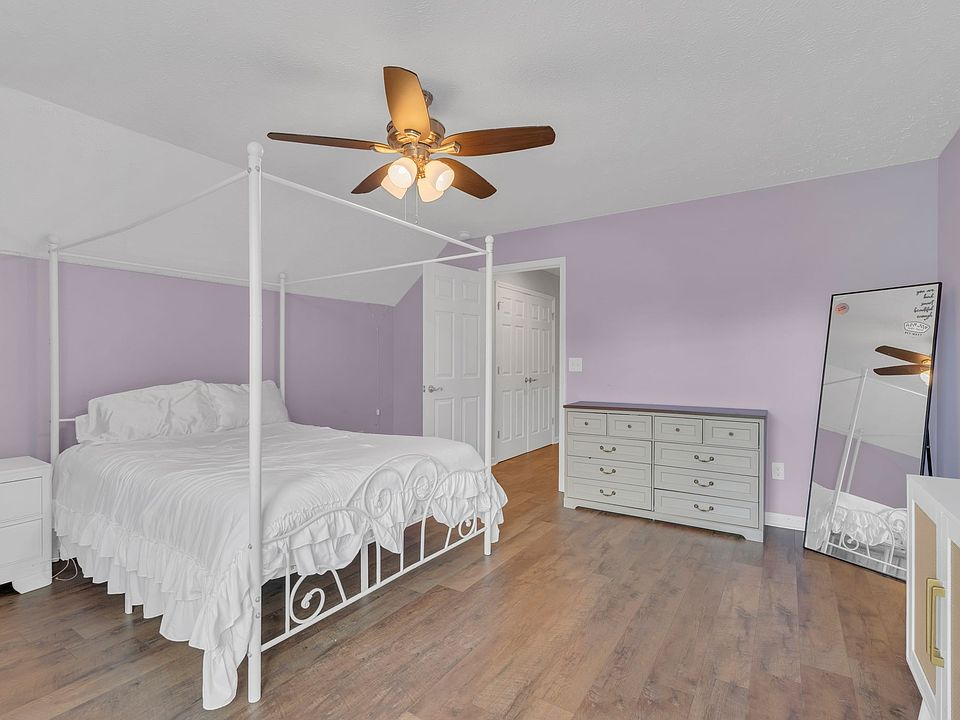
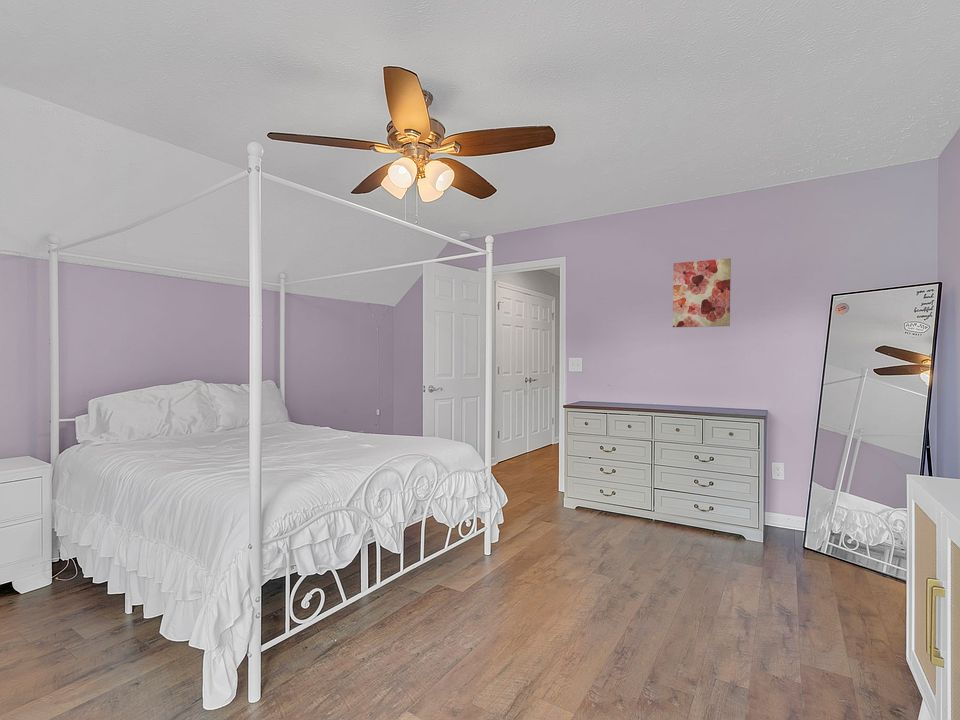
+ wall art (700, 293)
